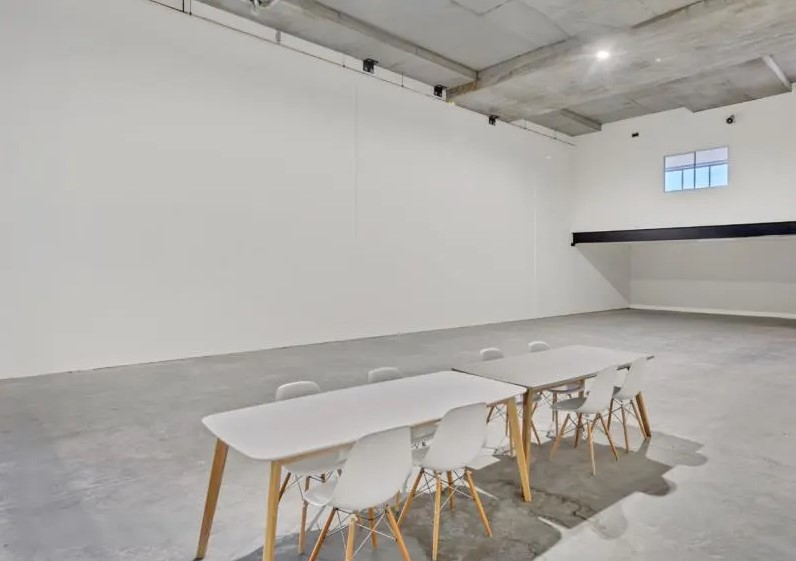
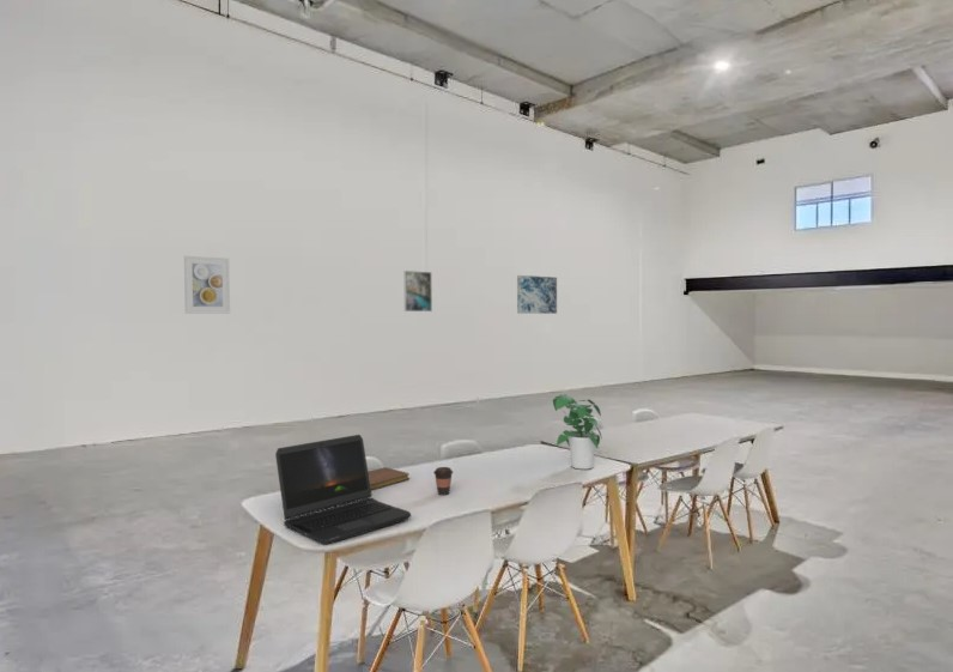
+ potted plant (576, 429)
+ wall art (538, 295)
+ coffee cup (443, 480)
+ notebook (375, 478)
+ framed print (207, 285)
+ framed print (418, 291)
+ laptop computer (345, 484)
